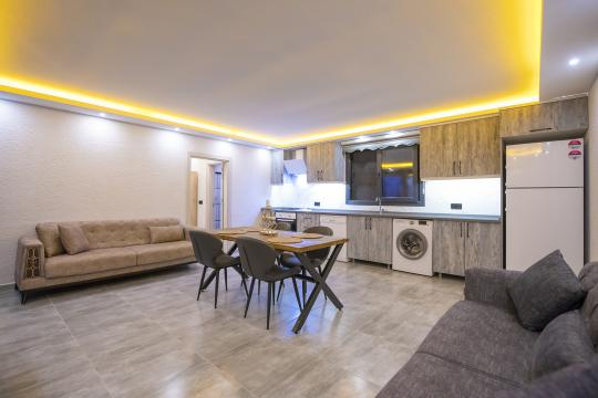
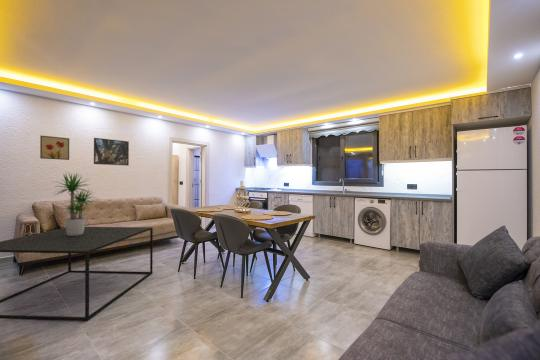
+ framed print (112, 152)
+ wall art (55, 148)
+ coffee table (70, 263)
+ potted plant (75, 203)
